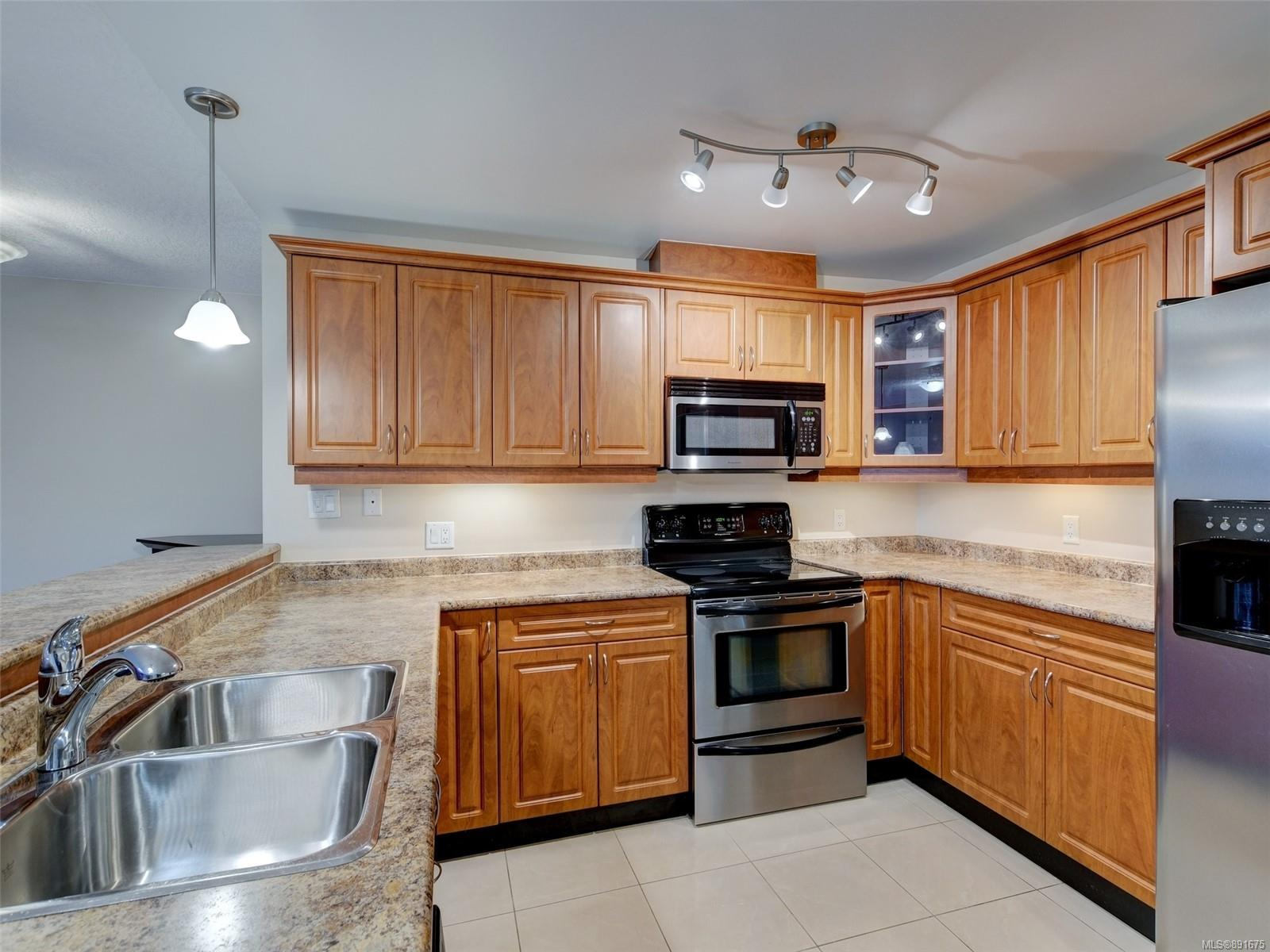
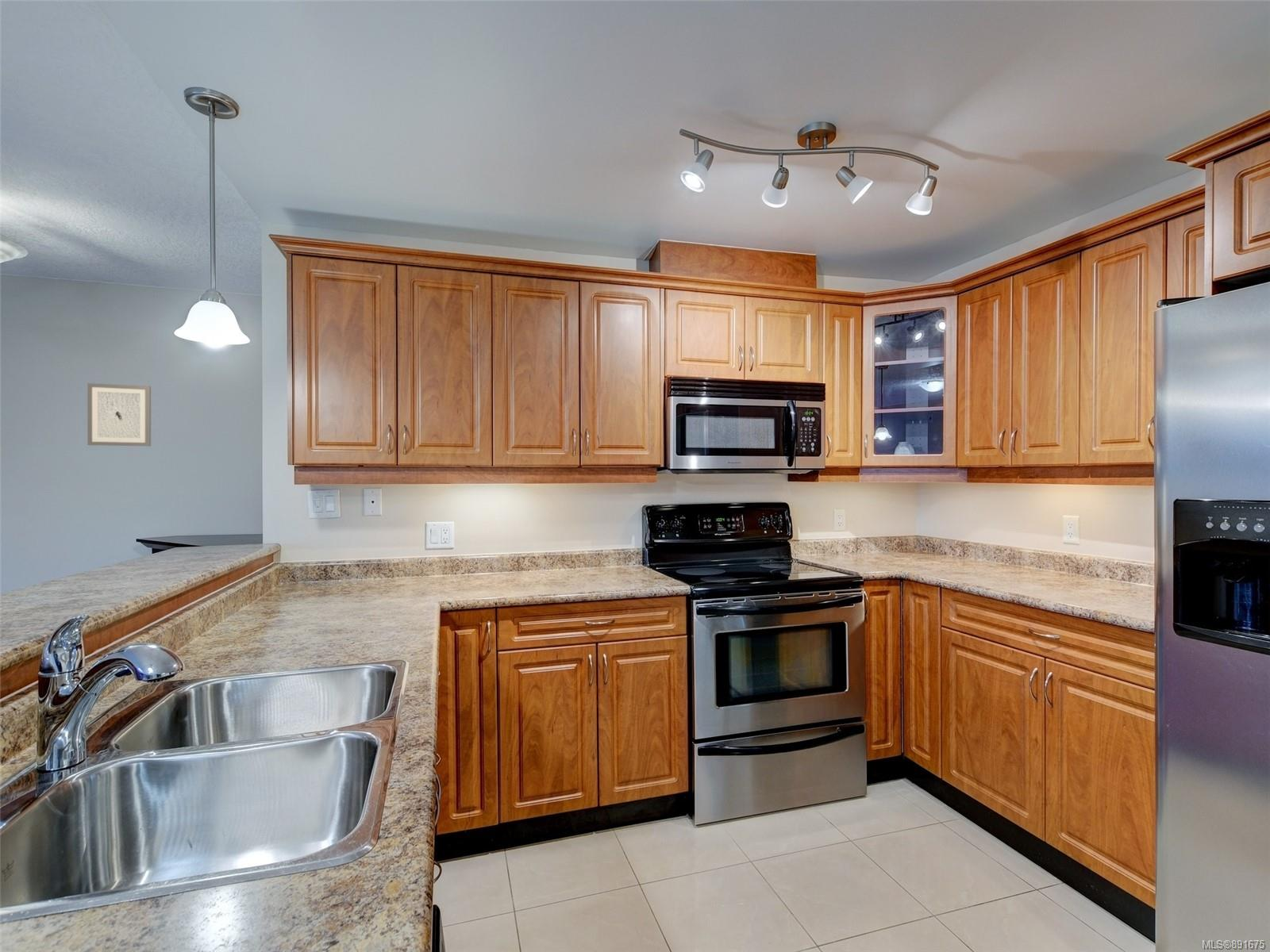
+ wall art (120, 415)
